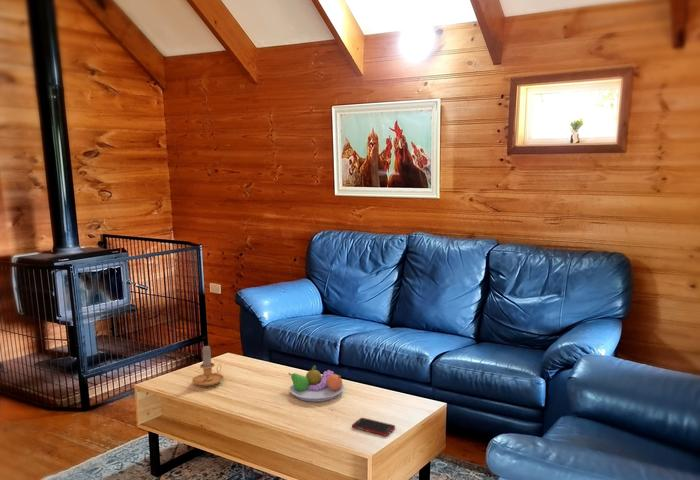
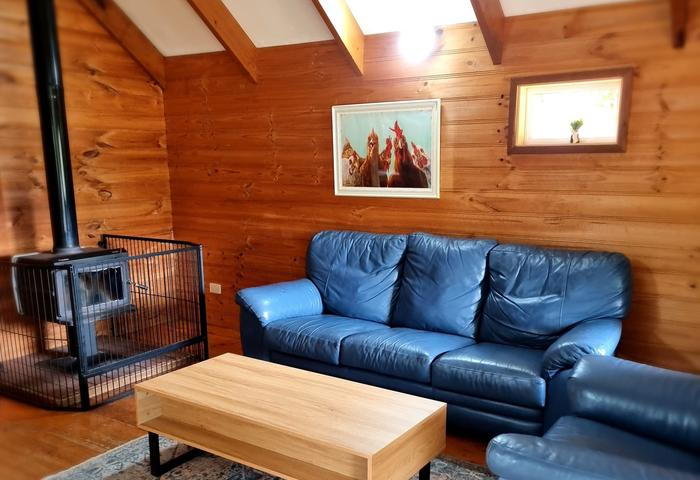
- candle (209, 362)
- cell phone (373, 426)
- fruit bowl (315, 382)
